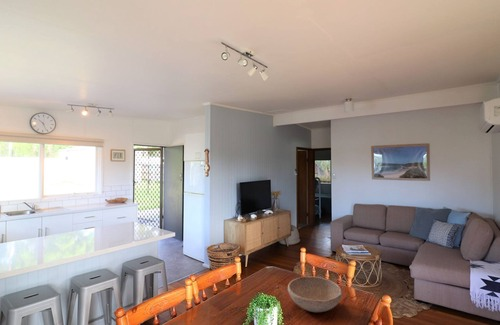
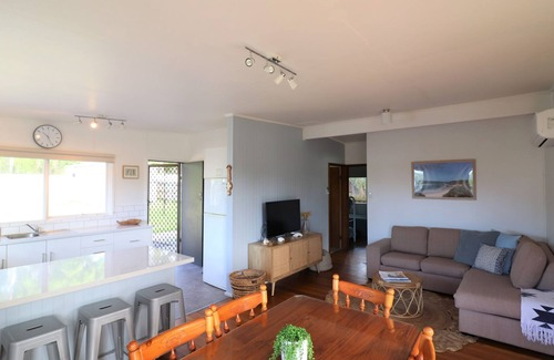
- bowl (314, 296)
